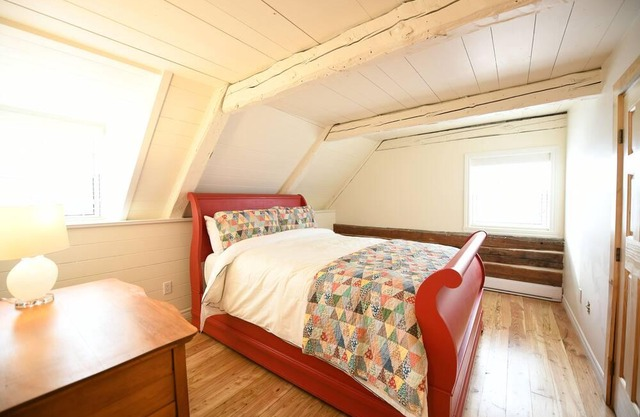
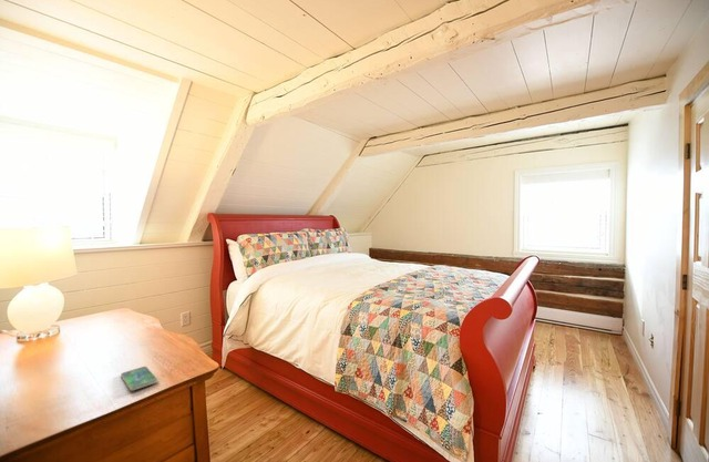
+ smartphone (138, 378)
